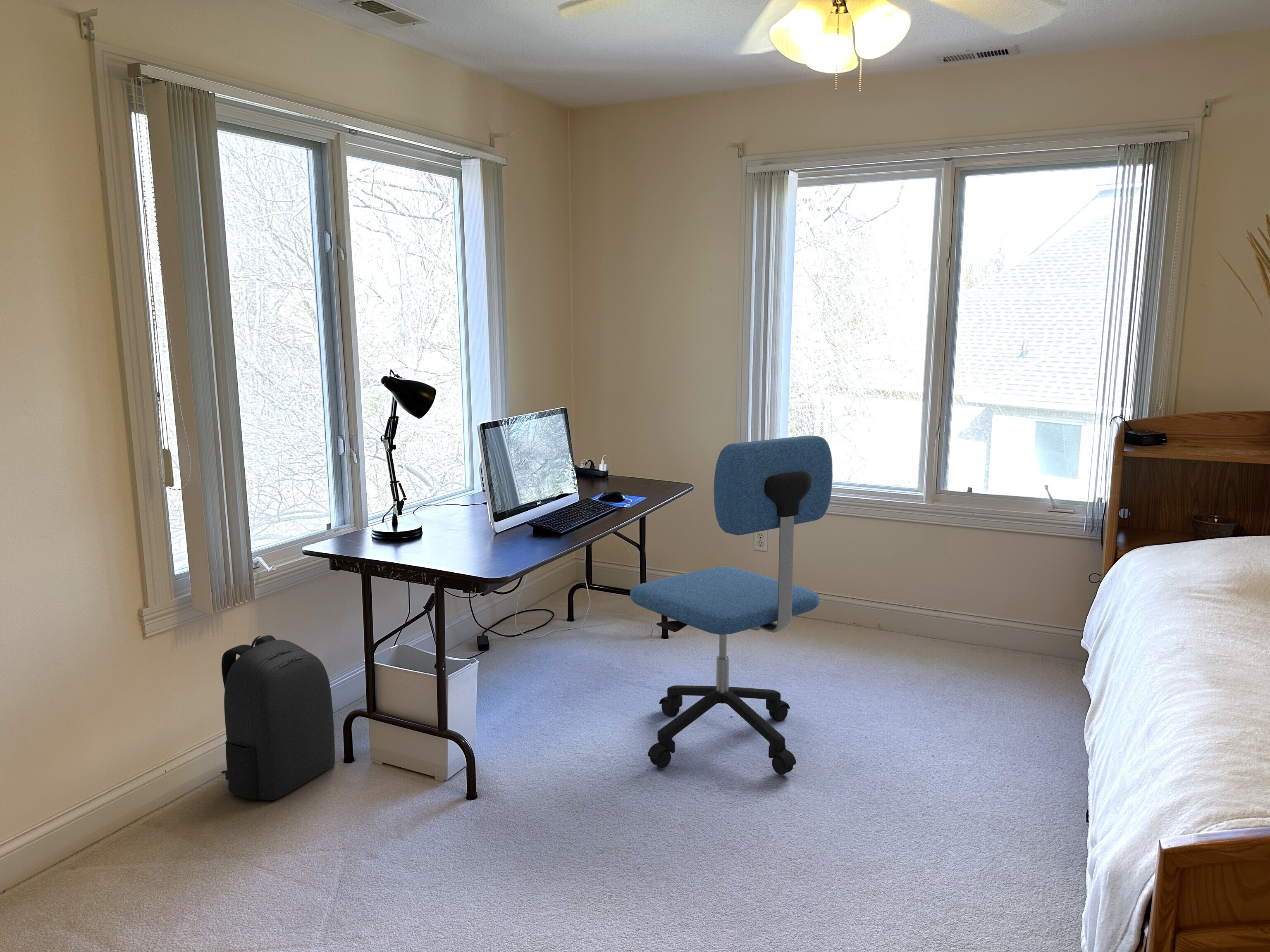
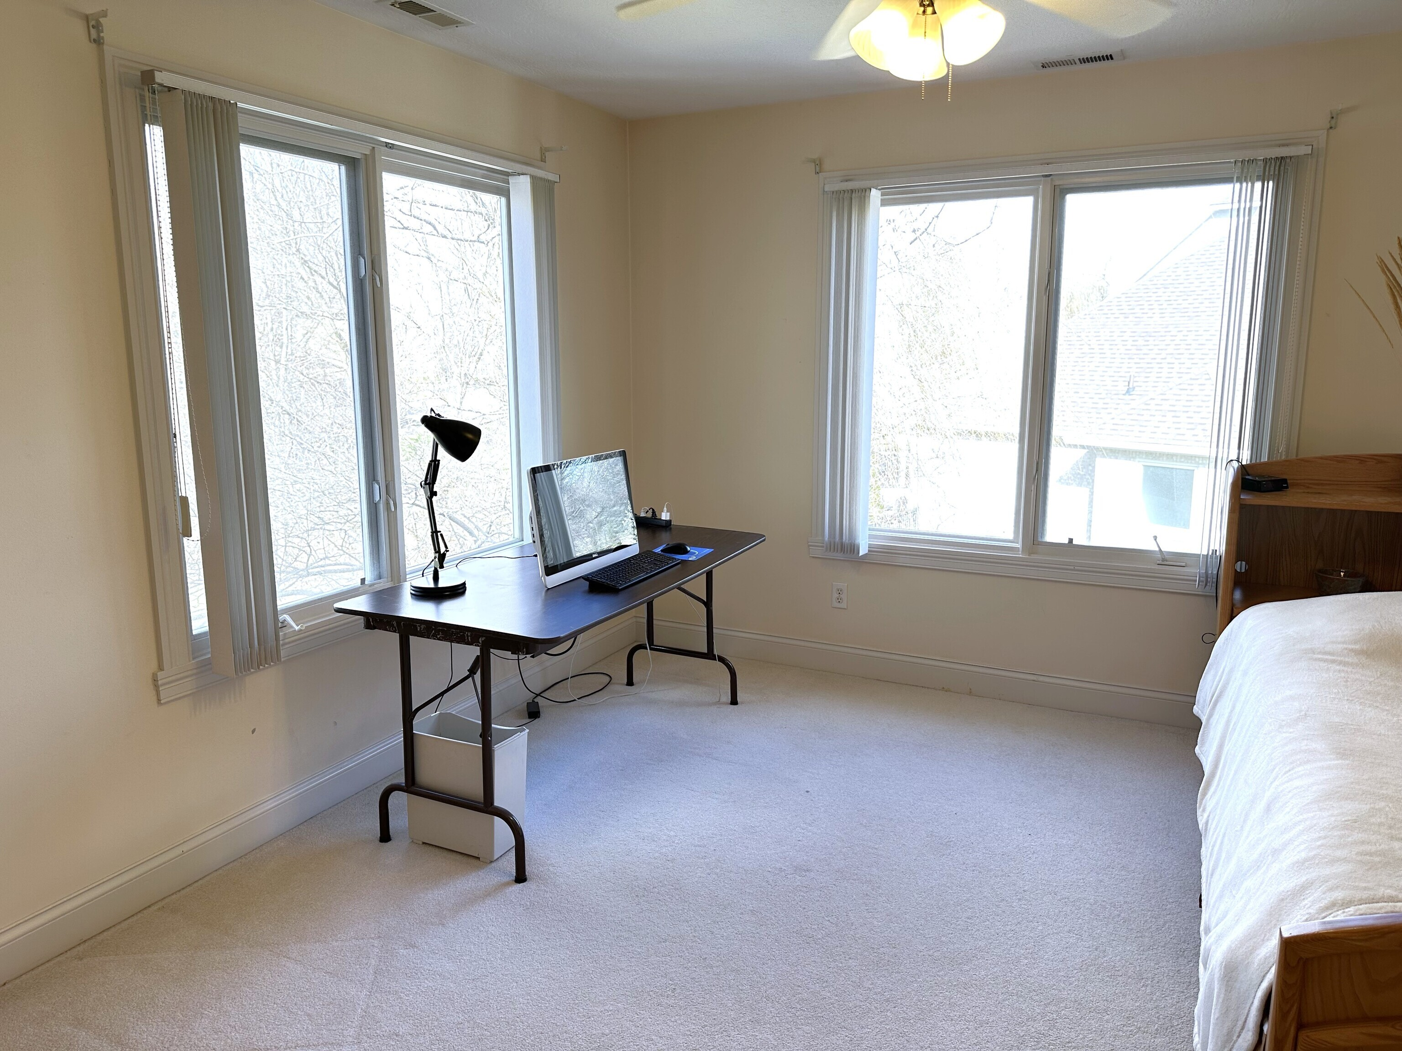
- backpack (270, 706)
- office chair (725, 592)
